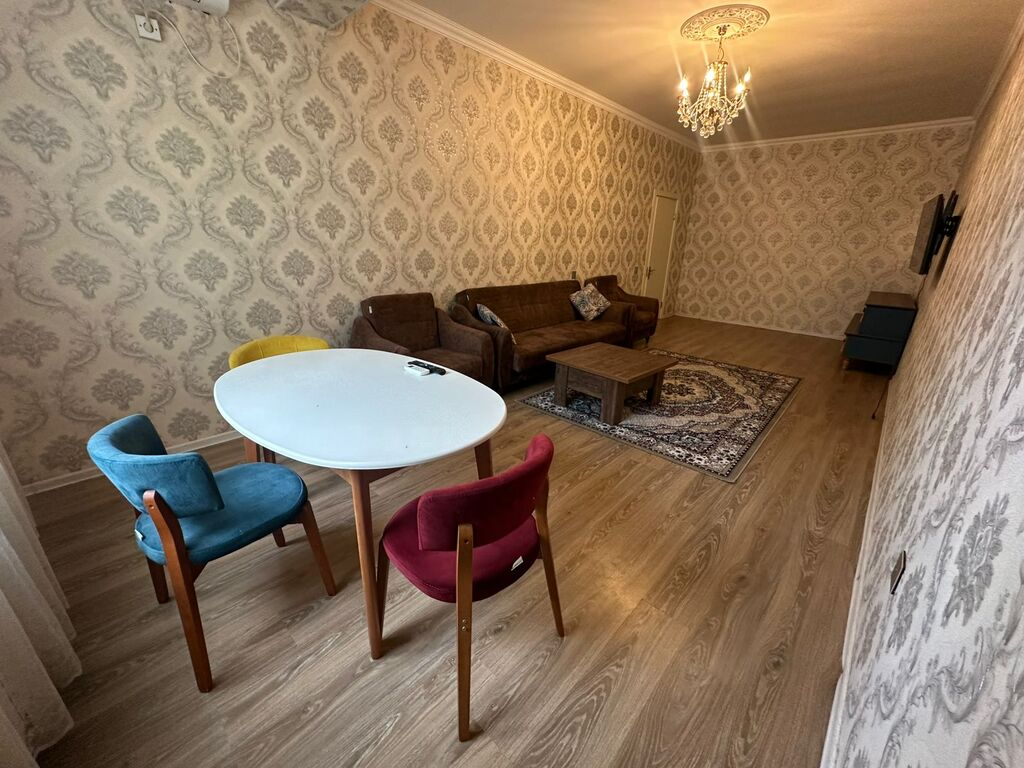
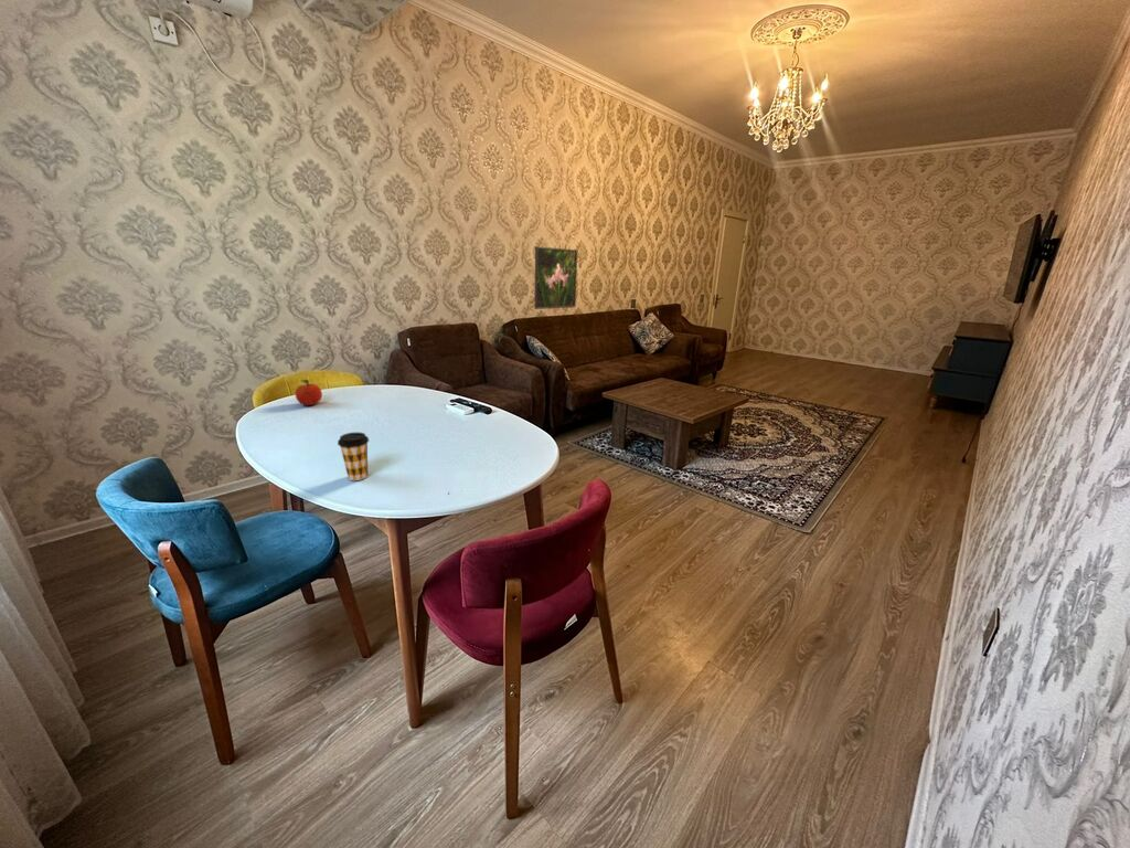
+ coffee cup (355, 456)
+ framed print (556, 278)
+ fruit (308, 392)
